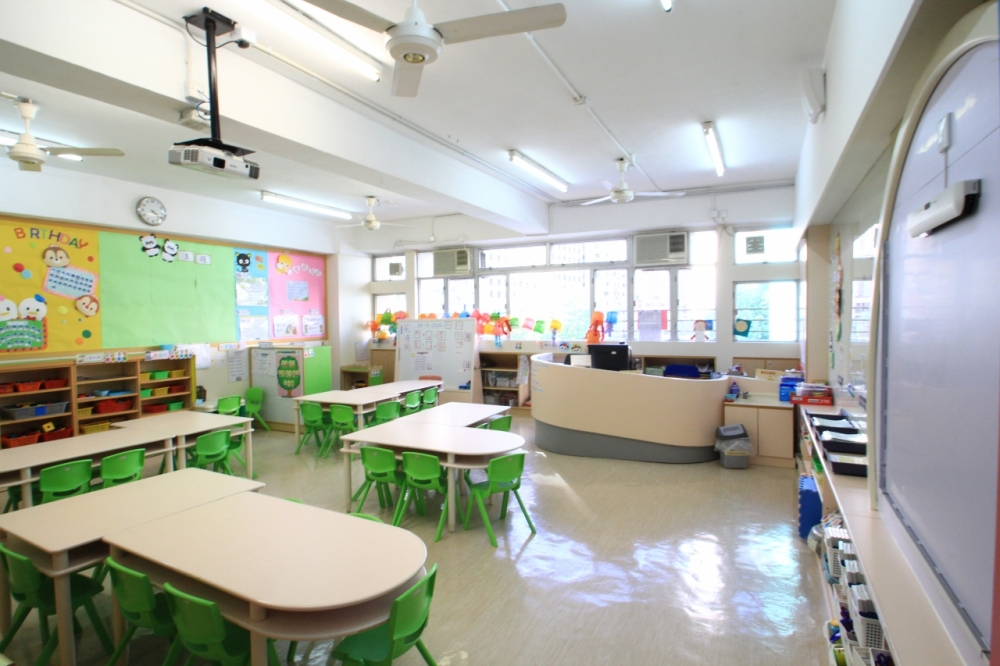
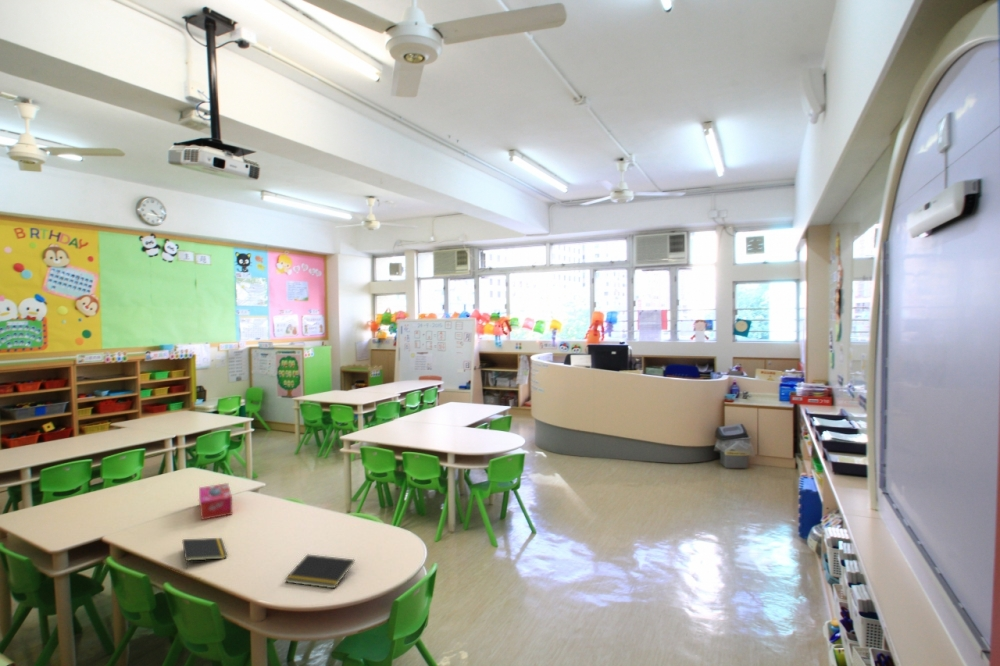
+ tissue box (215, 500)
+ notepad (320, 570)
+ notepad (204, 548)
